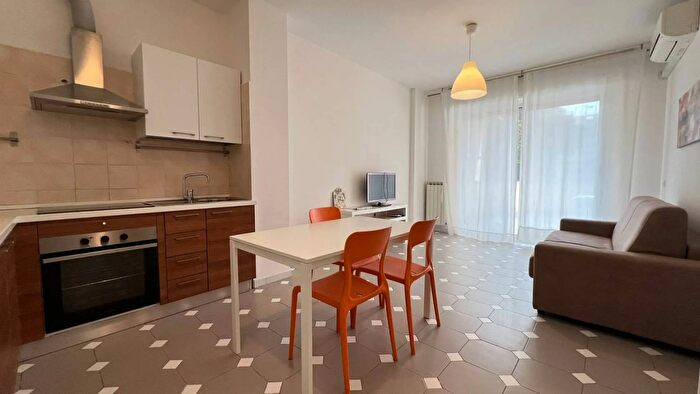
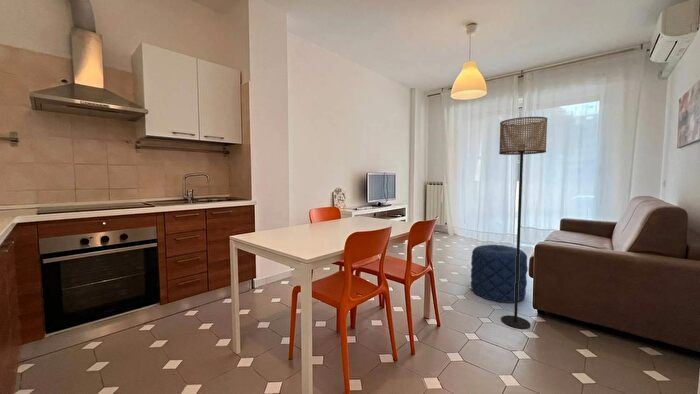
+ floor lamp (519, 223)
+ pouf (498, 270)
